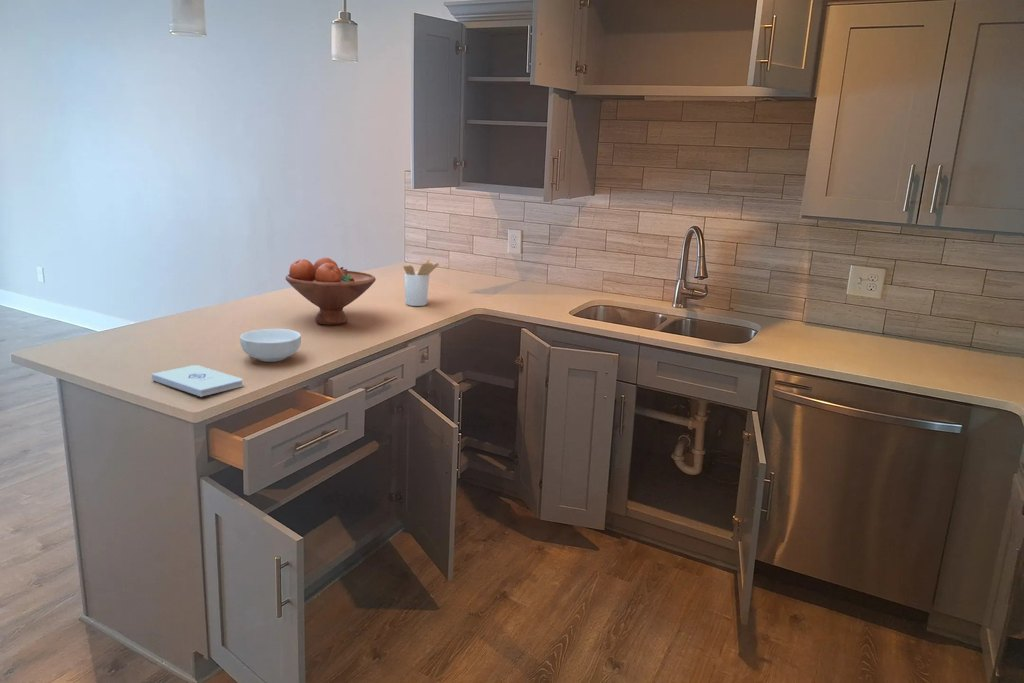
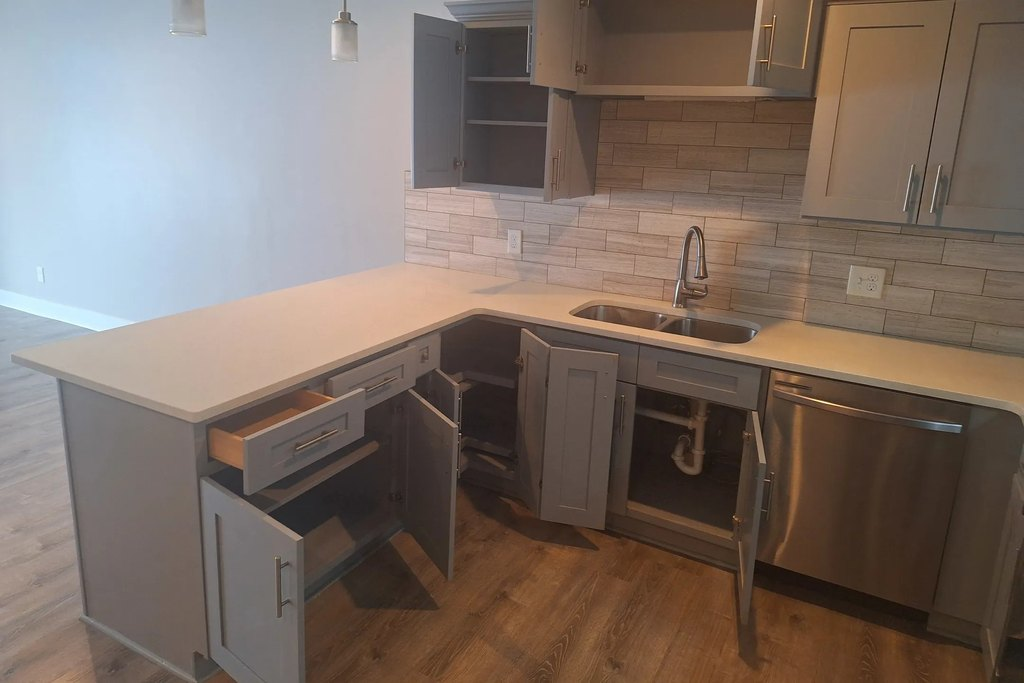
- notepad (198, 379)
- cereal bowl (271, 346)
- fruit bowl (331, 290)
- utensil holder (420, 282)
